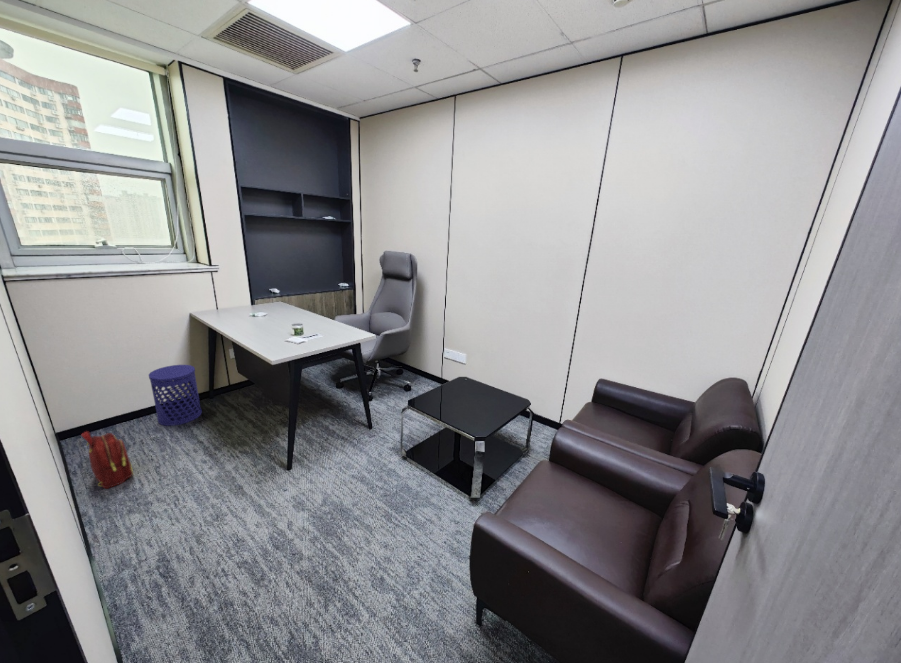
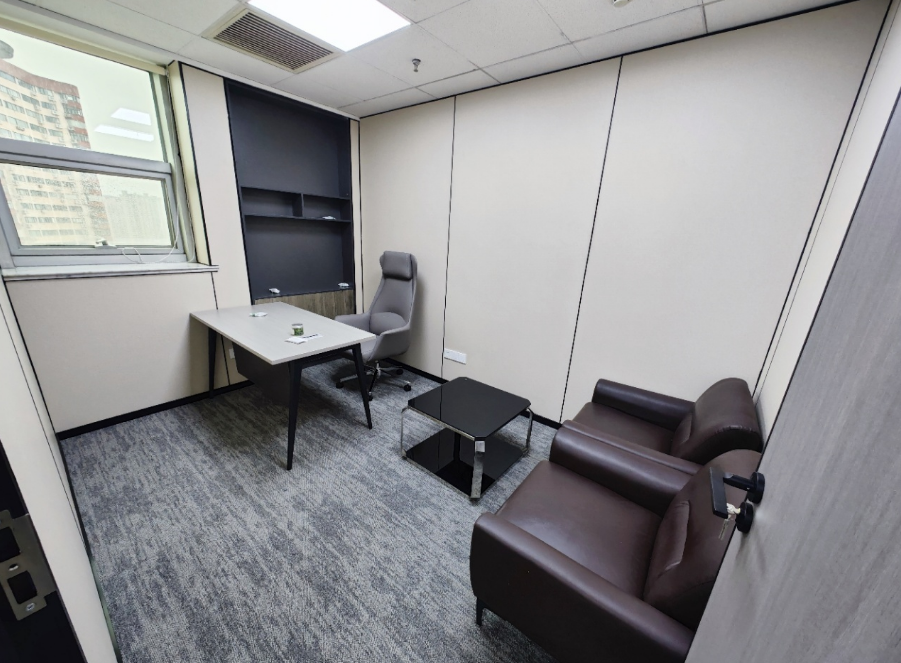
- waste bin (176, 394)
- backpack (107, 453)
